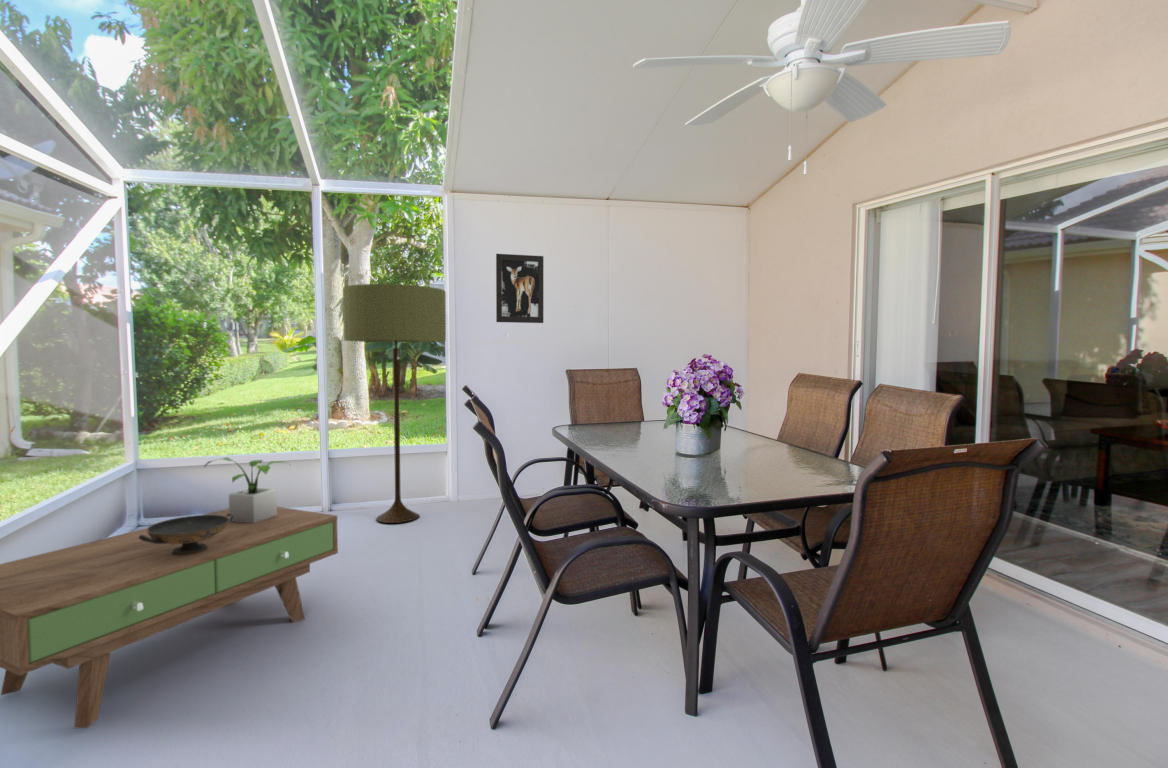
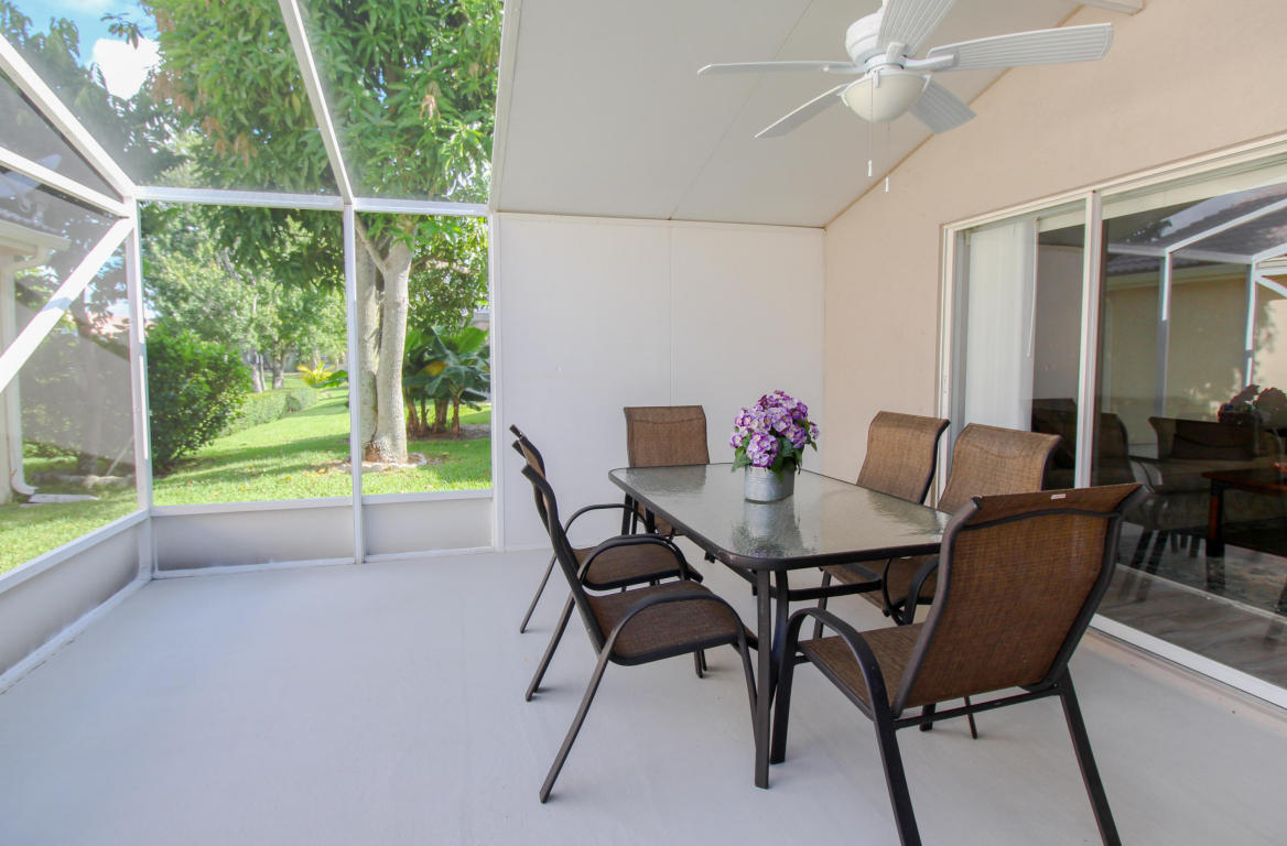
- coffee table (170, 598)
- floor lamp (396, 403)
- decorative bowl (189, 536)
- wall art (520, 288)
- potted plant (249, 487)
